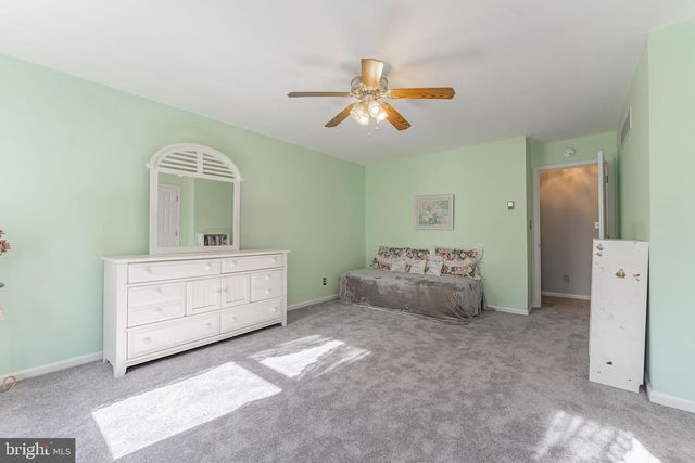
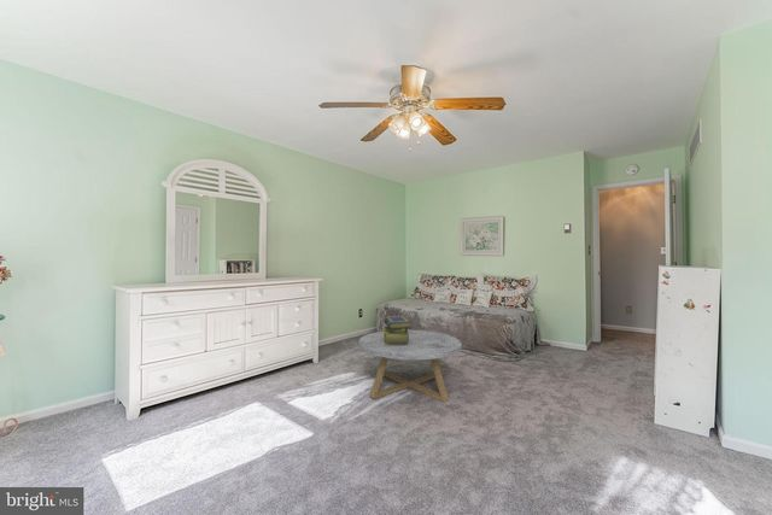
+ coffee table (409, 358)
+ stack of books (397, 329)
